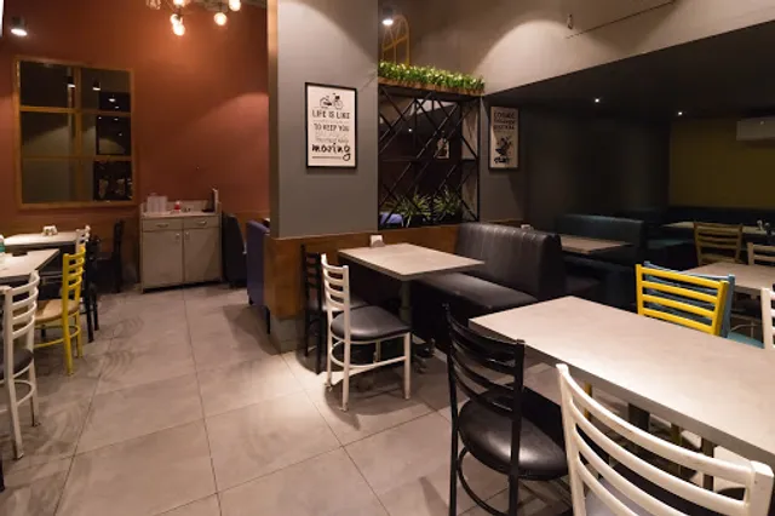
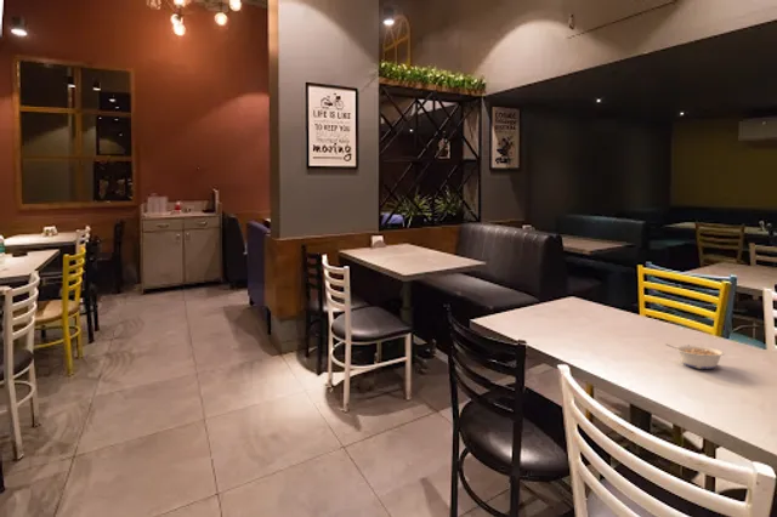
+ legume (697, 356)
